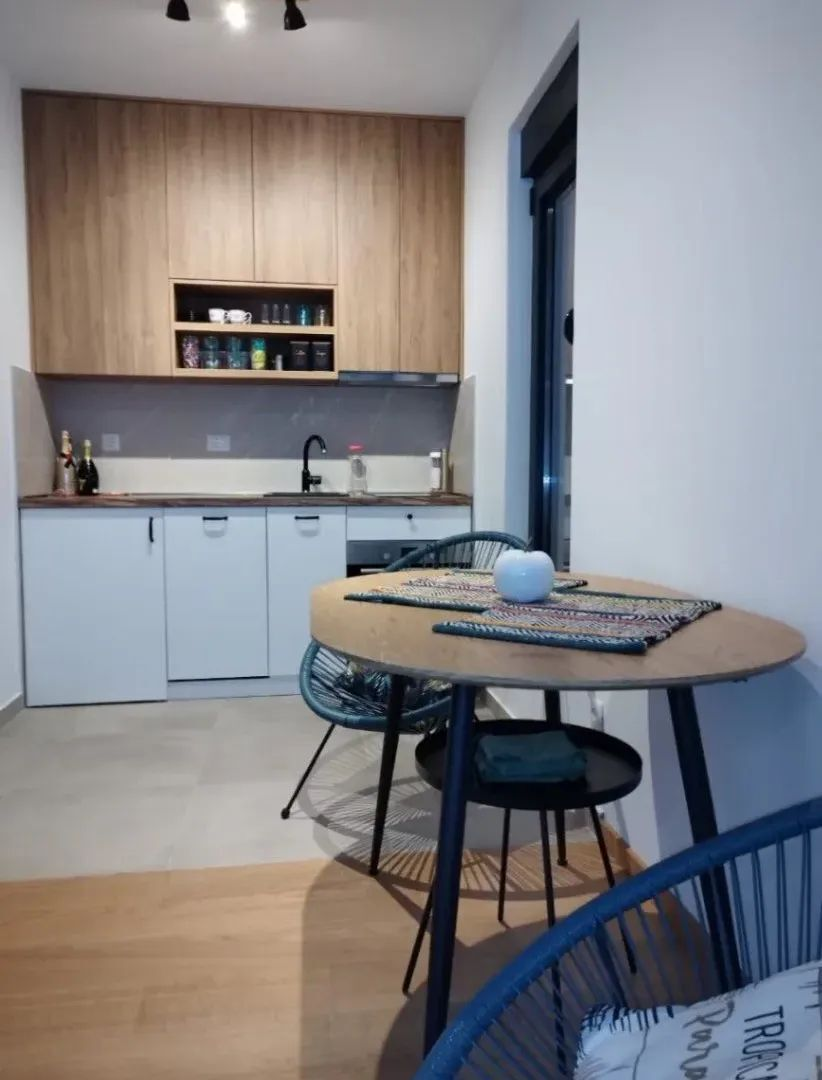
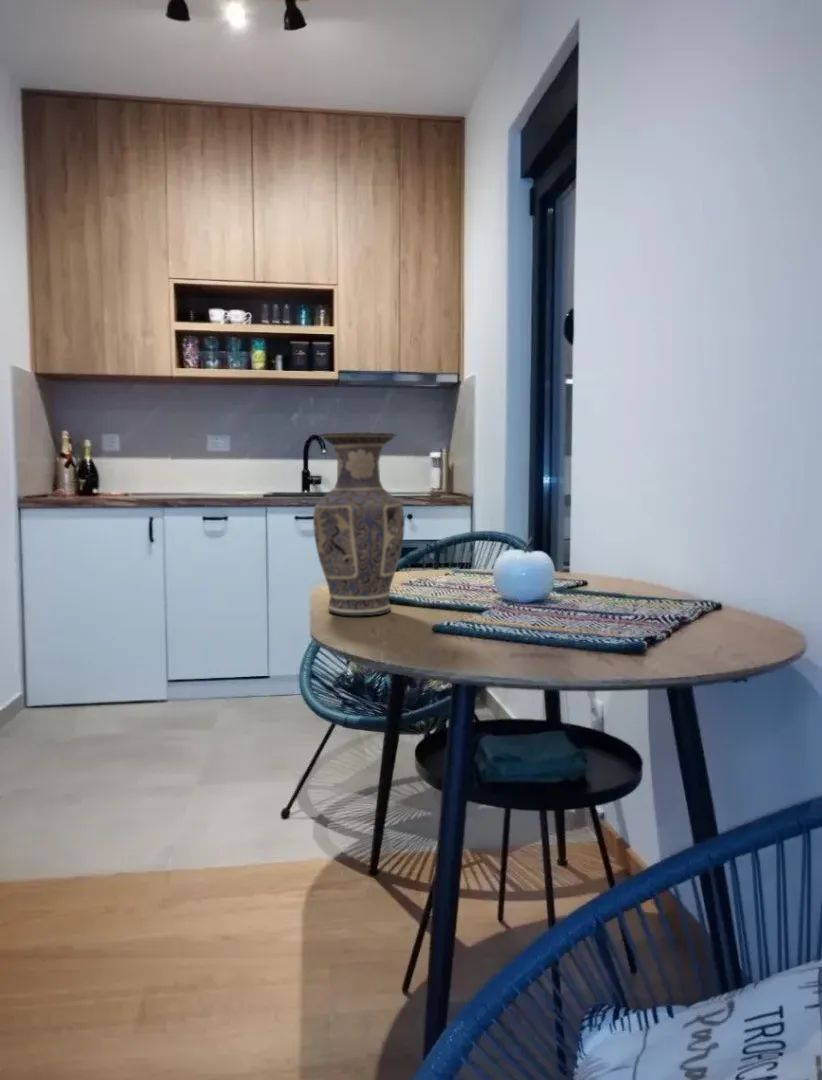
+ vase (358, 523)
